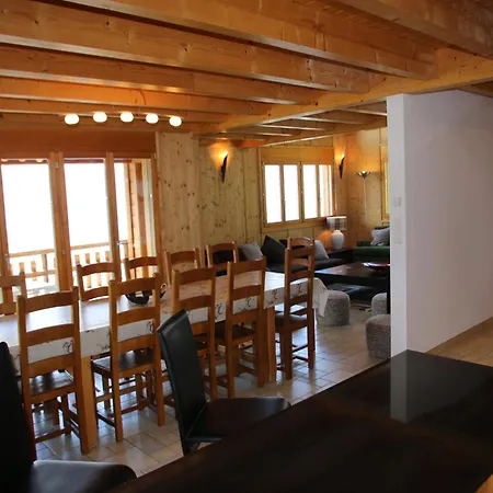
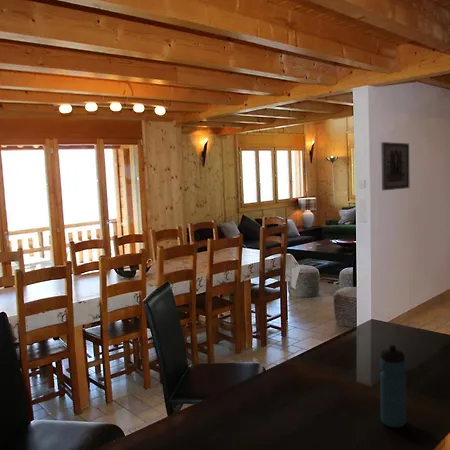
+ water bottle (393, 384)
+ wall art (396, 166)
